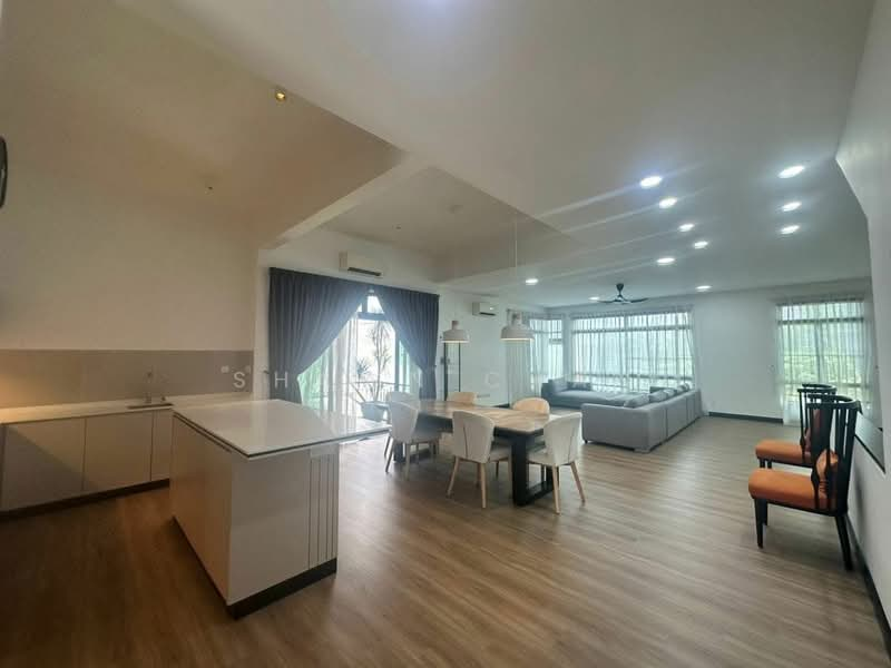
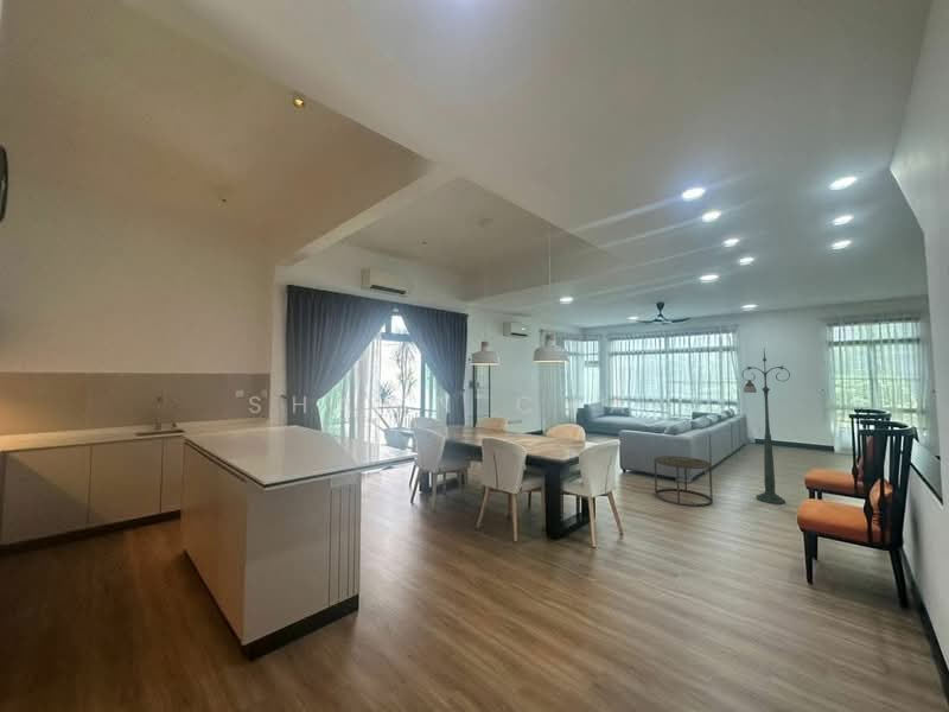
+ floor lamp (766, 420)
+ side table (684, 479)
